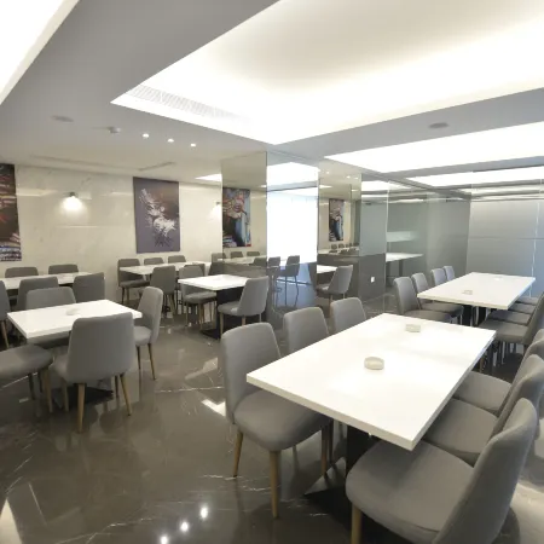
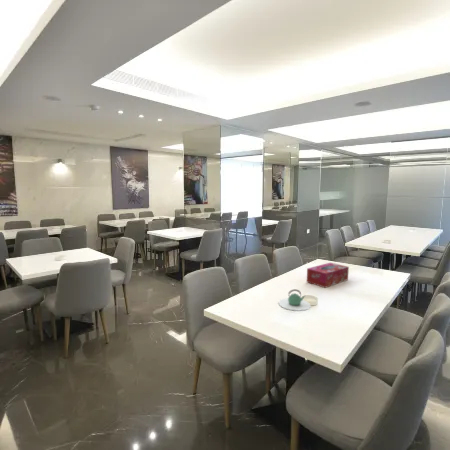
+ tissue box (327, 274)
+ teapot (294, 296)
